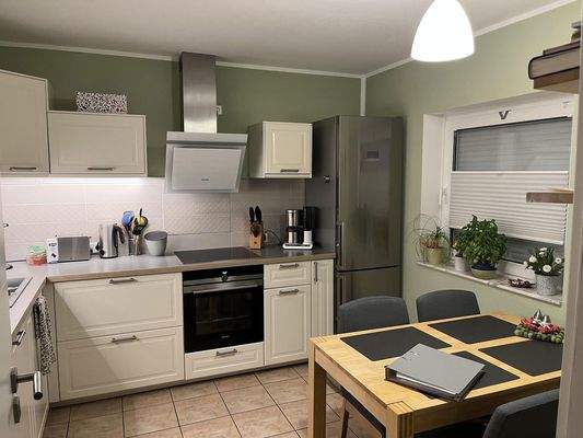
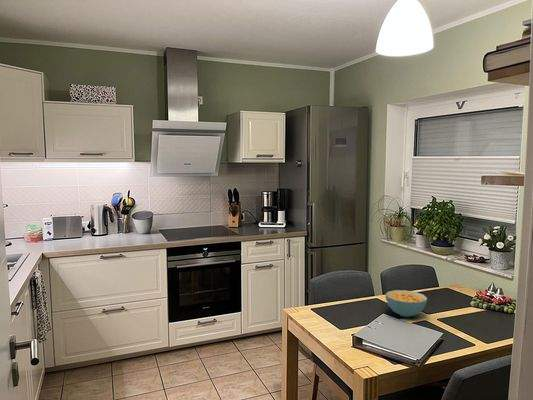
+ cereal bowl (405, 305)
